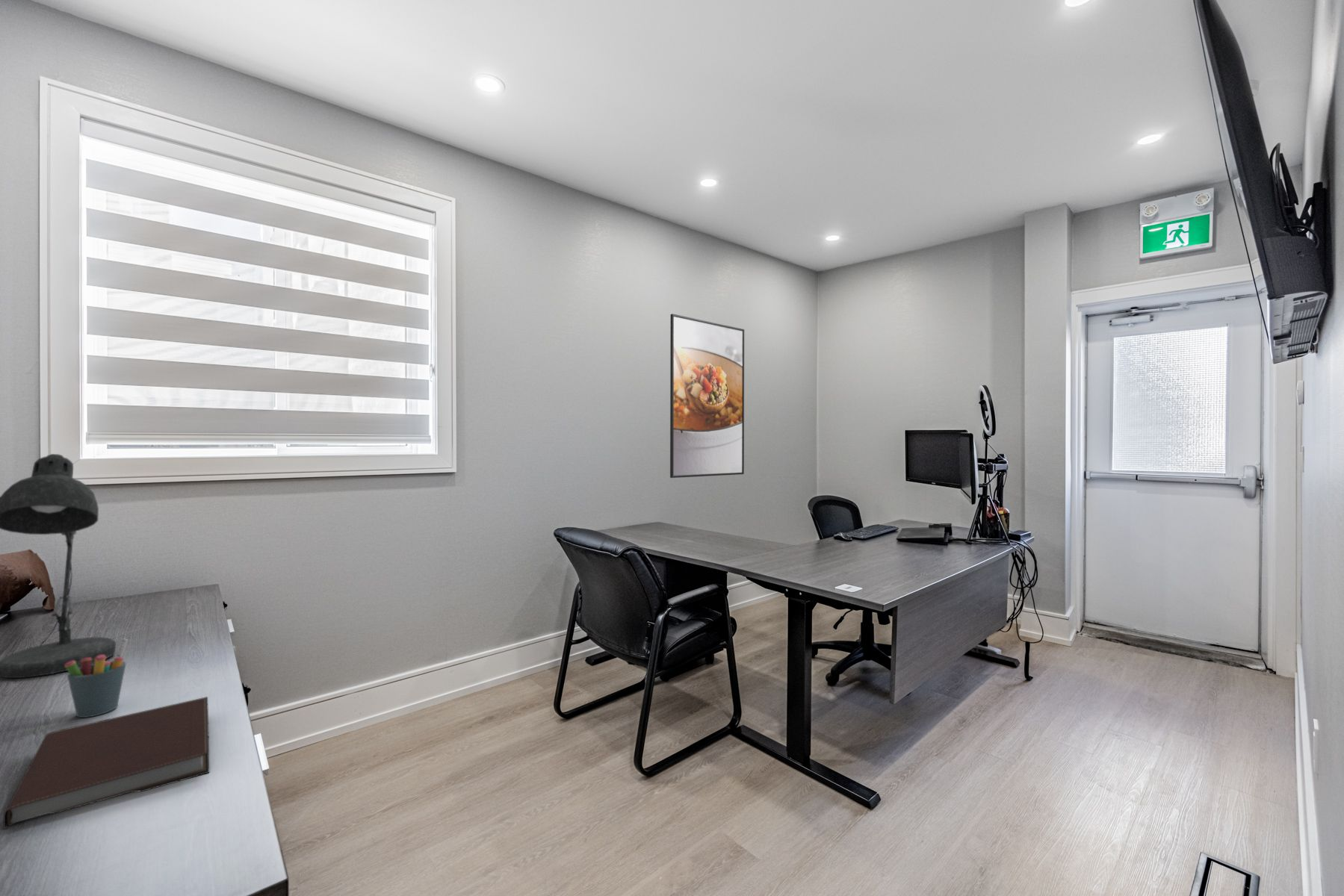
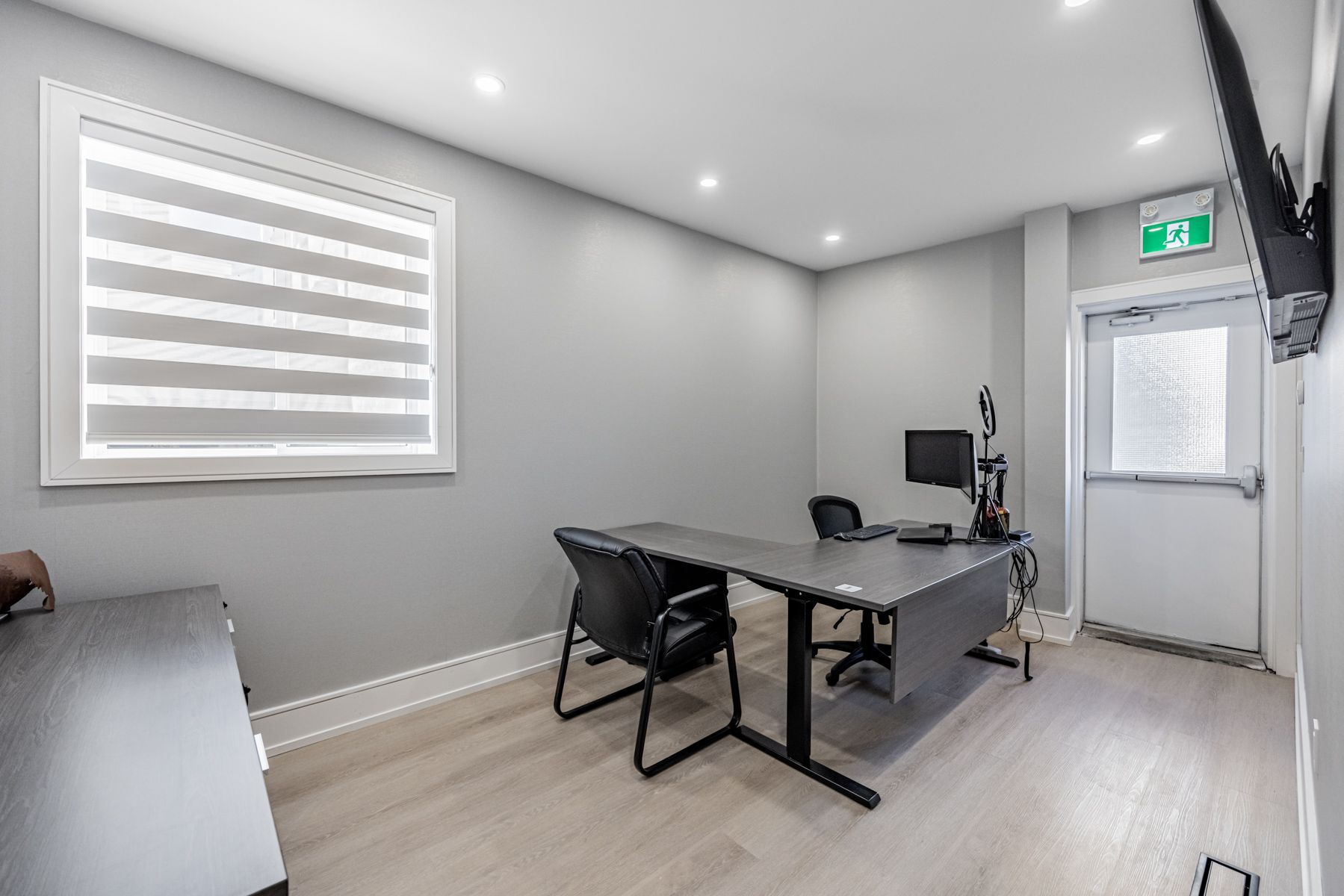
- desk lamp (66, 561)
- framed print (709, 399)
- pen holder (97, 678)
- notebook (124, 752)
